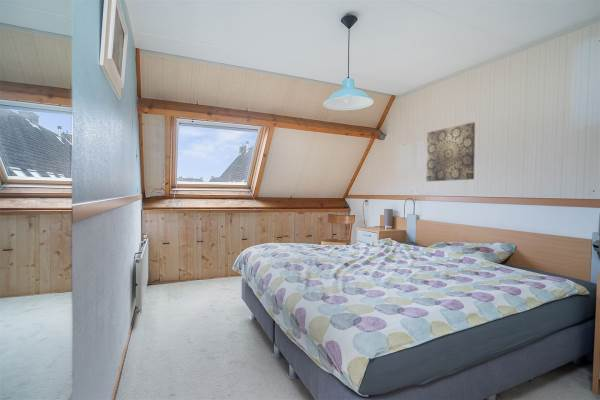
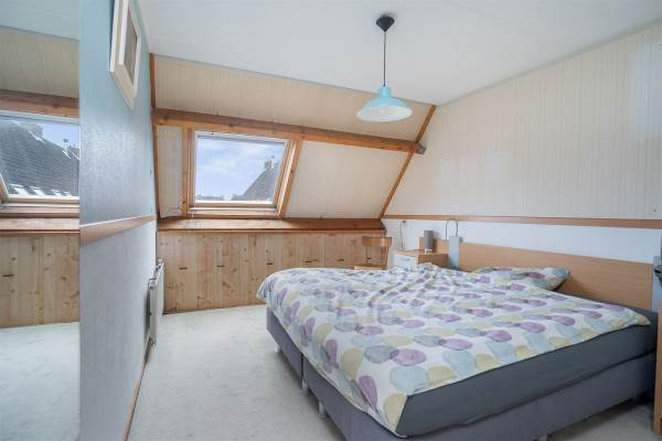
- wall art (448, 154)
